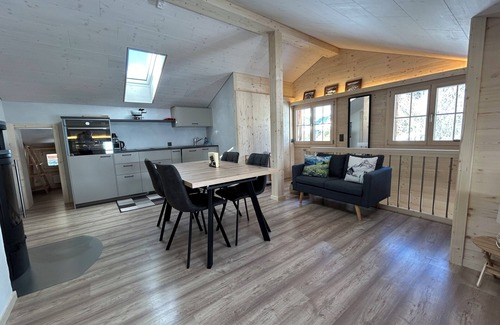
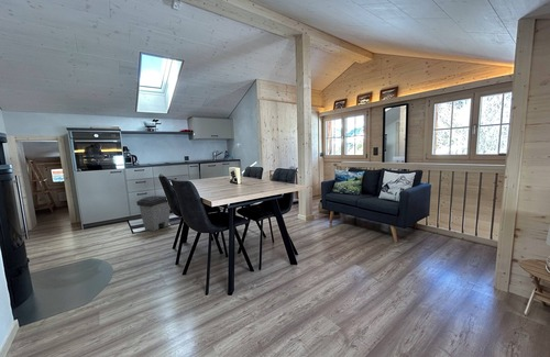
+ trash can (155, 212)
